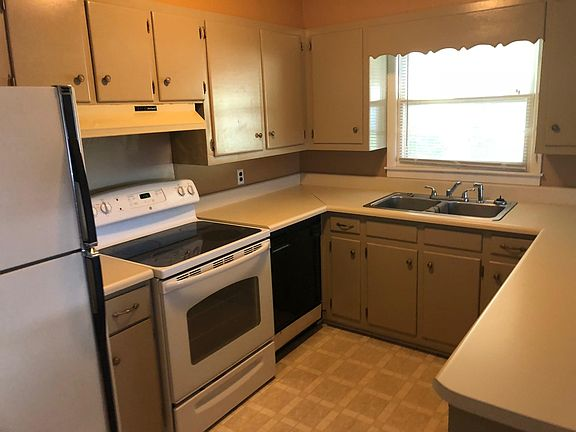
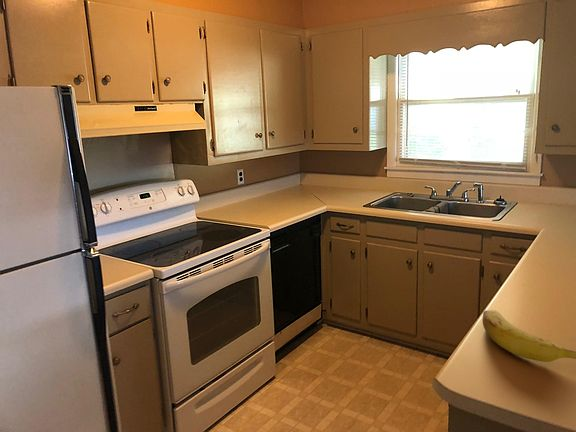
+ banana (525, 332)
